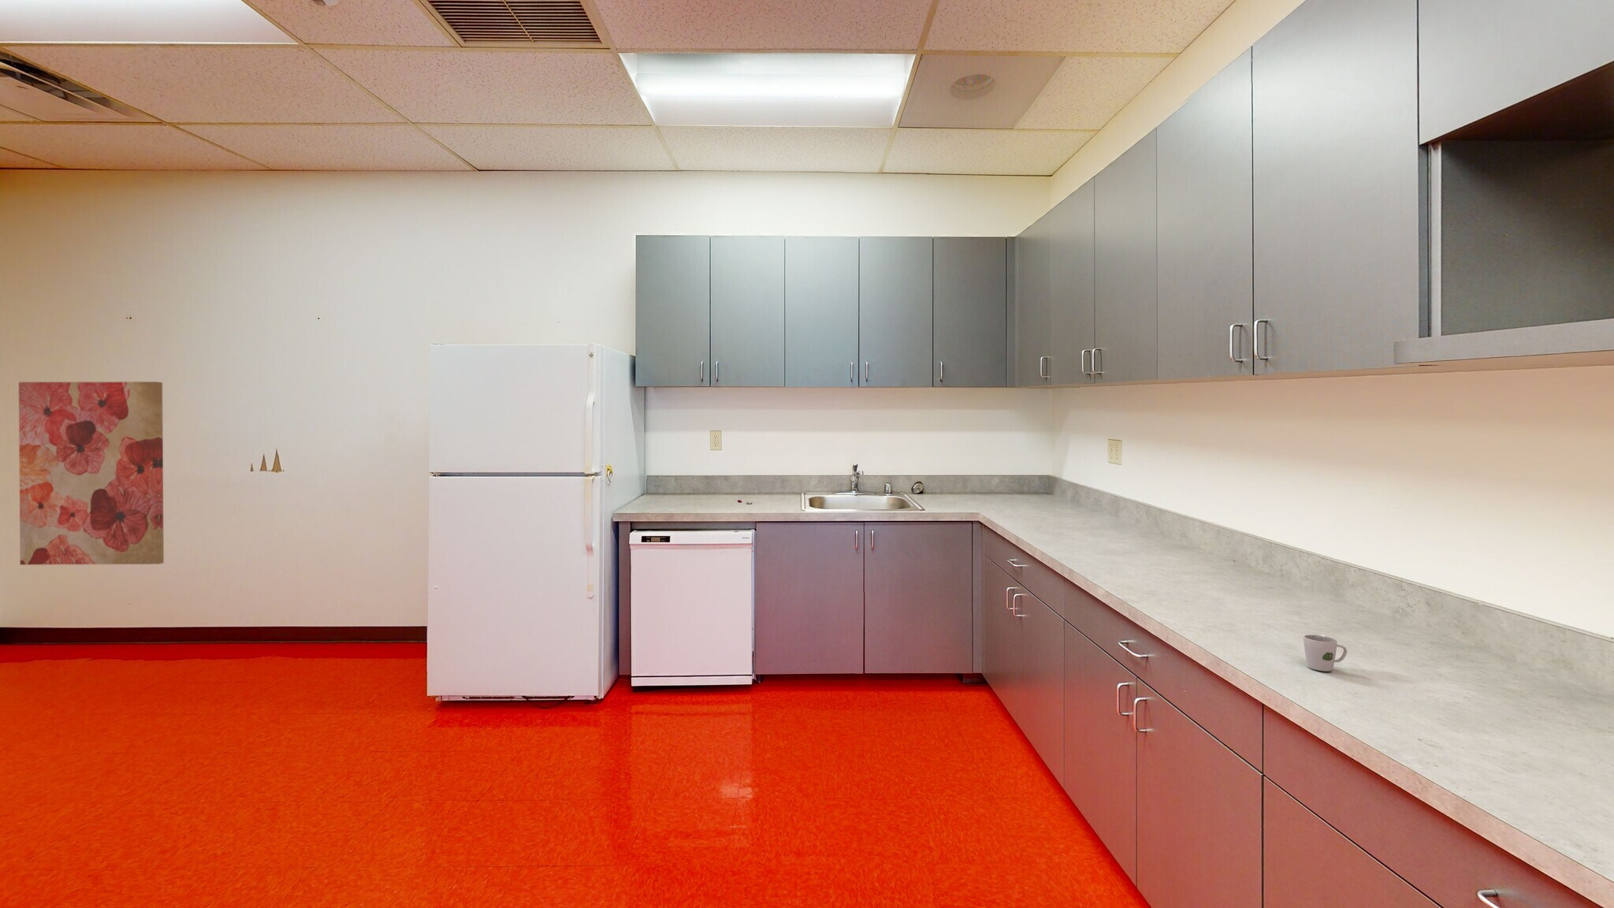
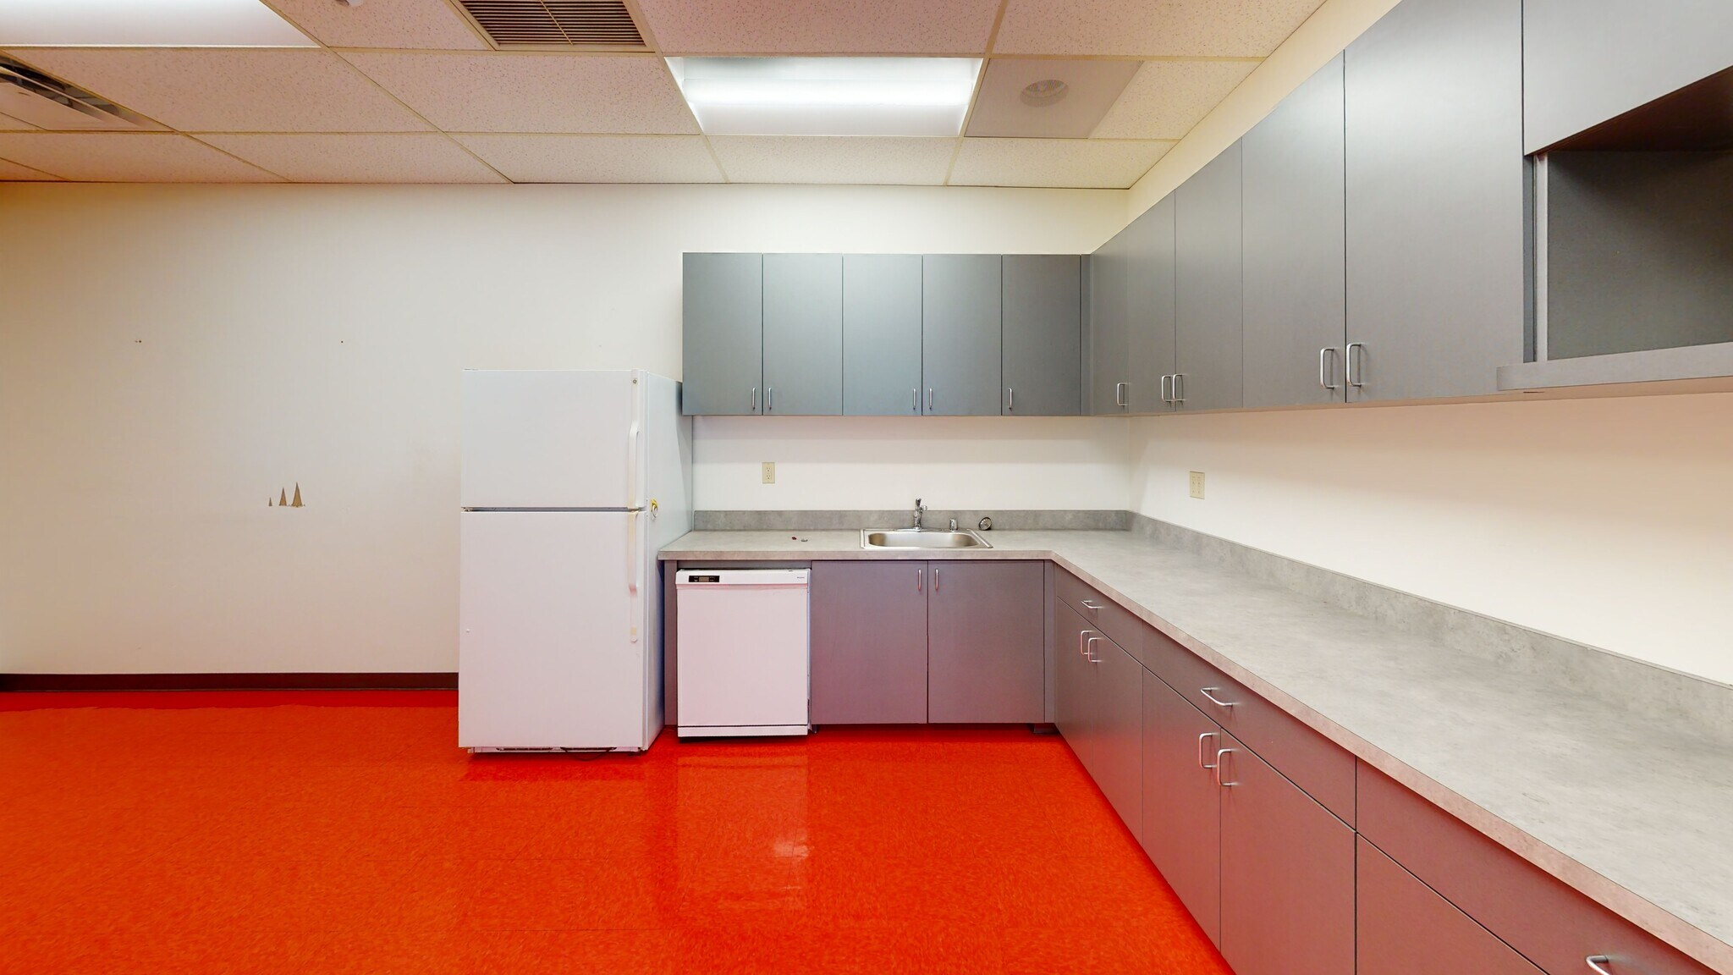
- cup (1325, 643)
- wall art (91, 473)
